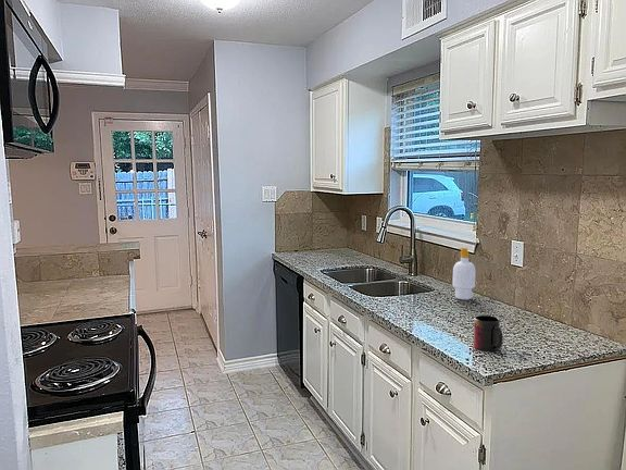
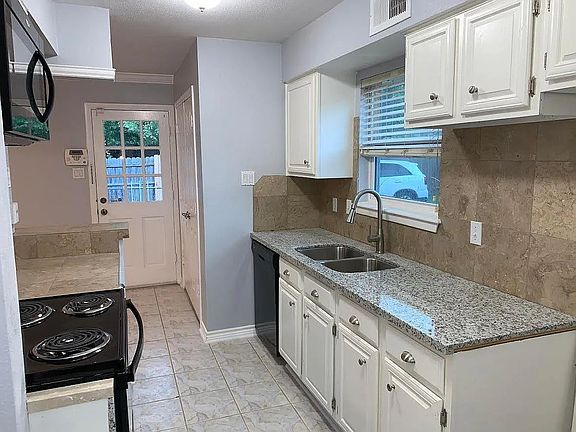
- soap bottle (464, 273)
- mug (489, 334)
